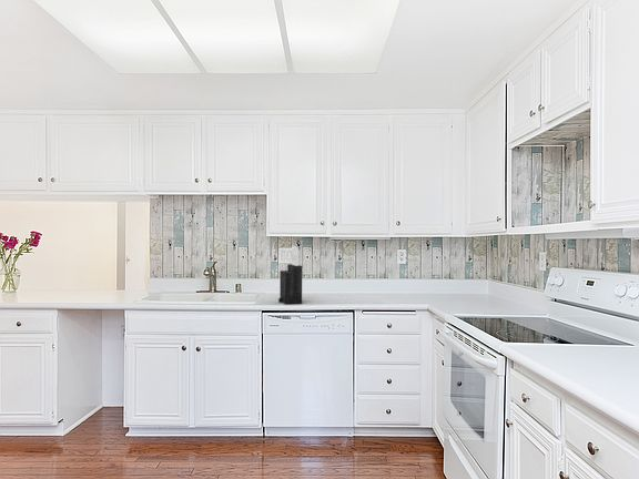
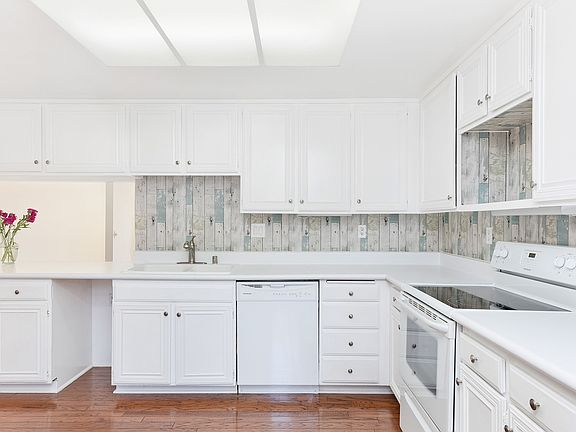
- knife block (288, 274)
